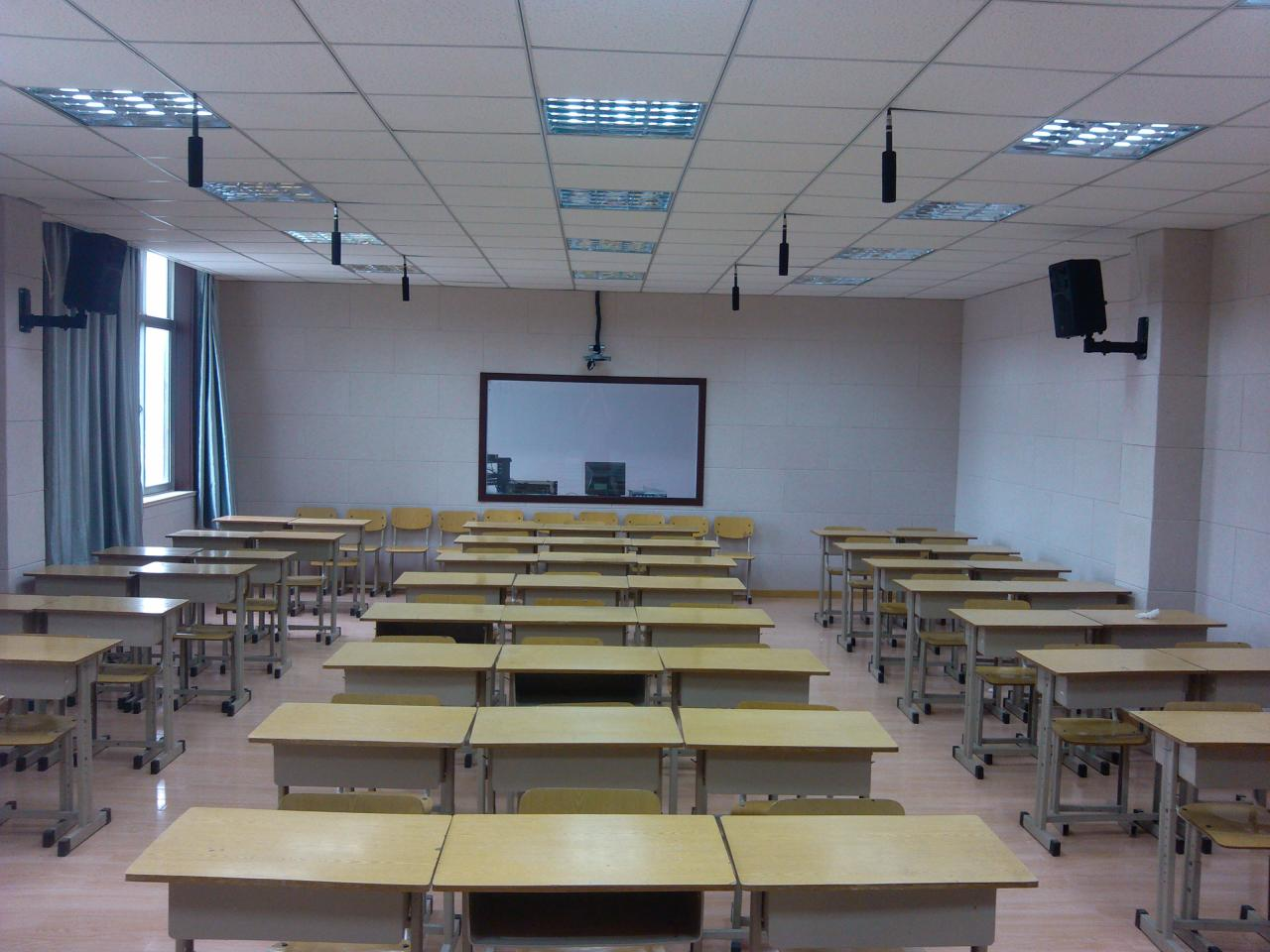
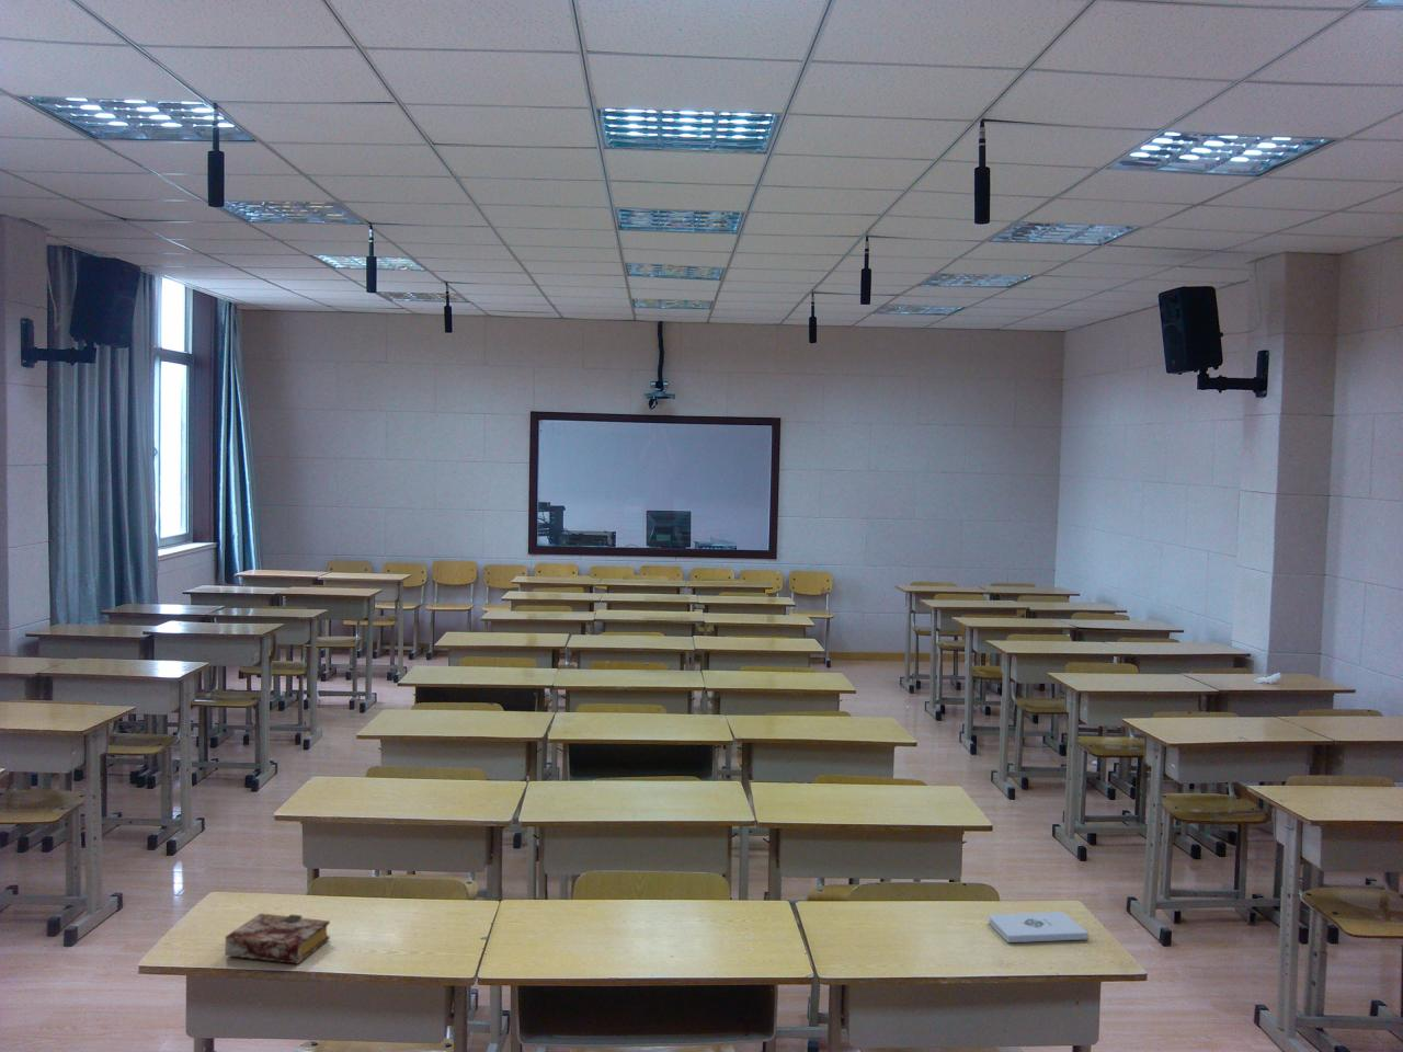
+ book (278, 937)
+ notepad (1036, 926)
